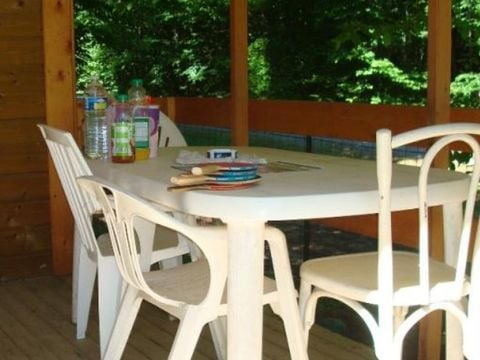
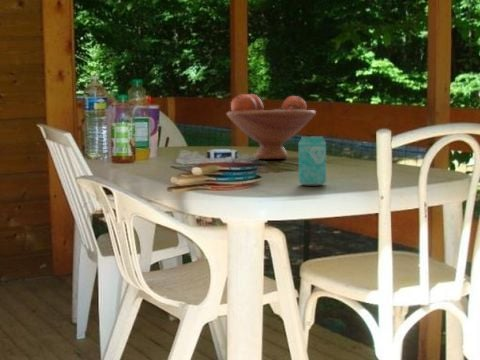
+ fruit bowl (271, 125)
+ beverage can (312, 160)
